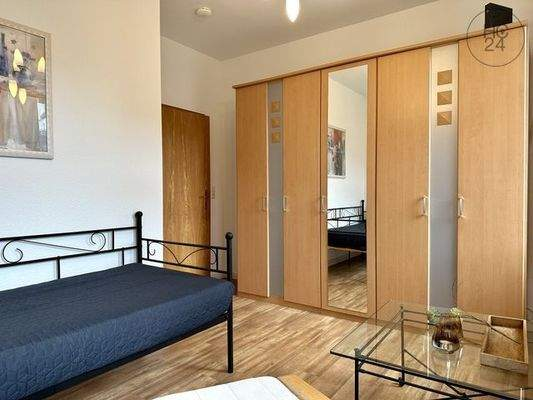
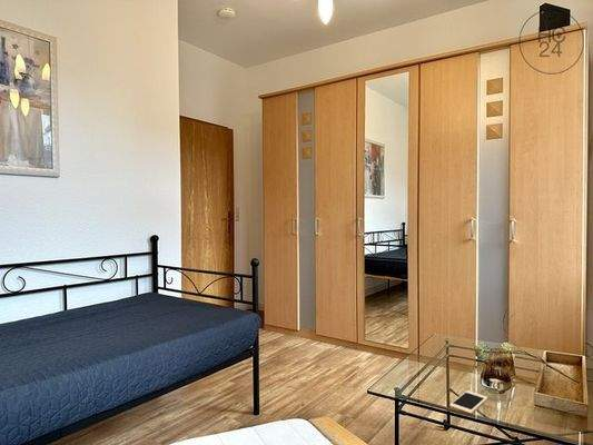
+ cell phone (468, 400)
